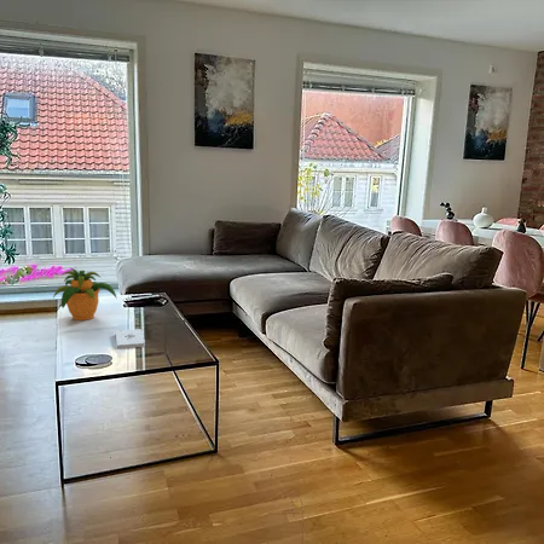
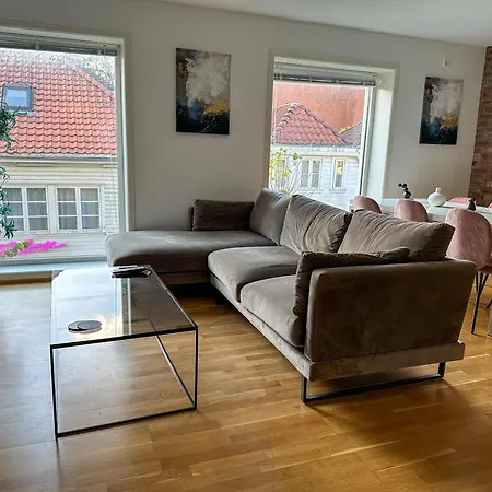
- potted plant (80, 291)
- notepad (129, 337)
